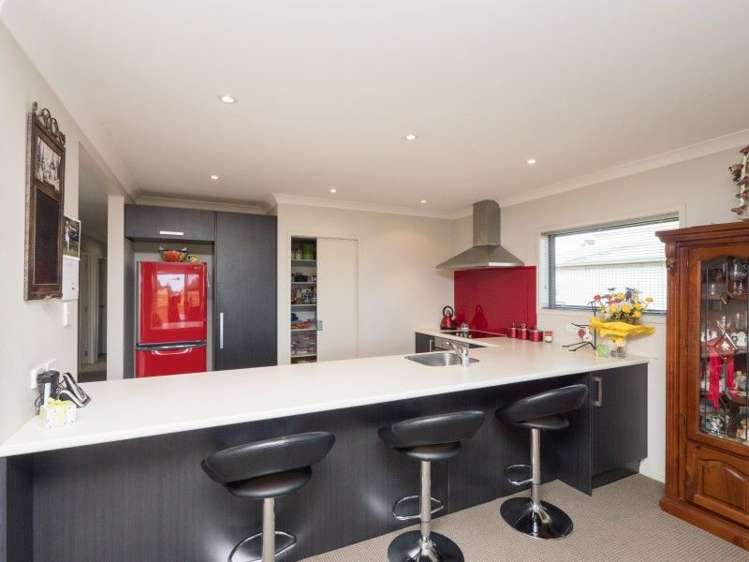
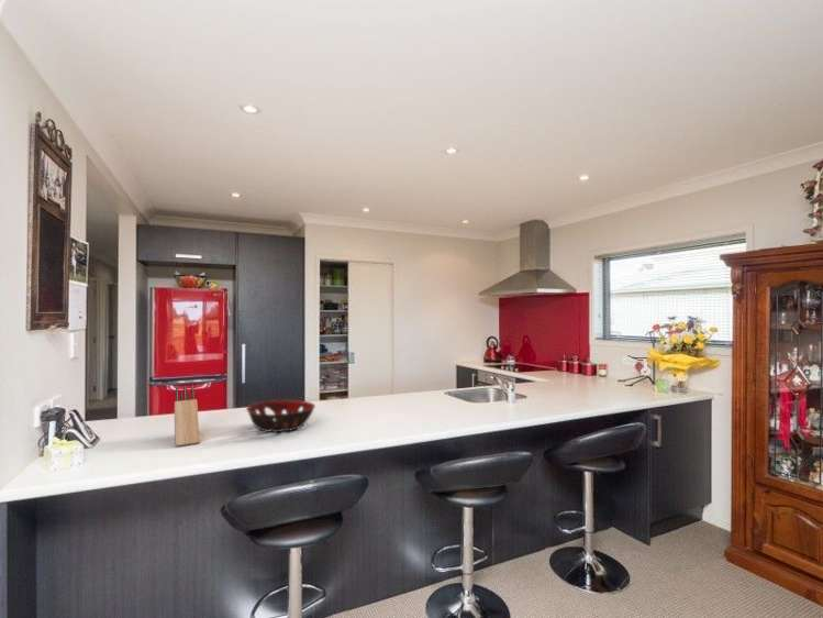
+ knife block (186, 413)
+ decorative bowl (281, 416)
